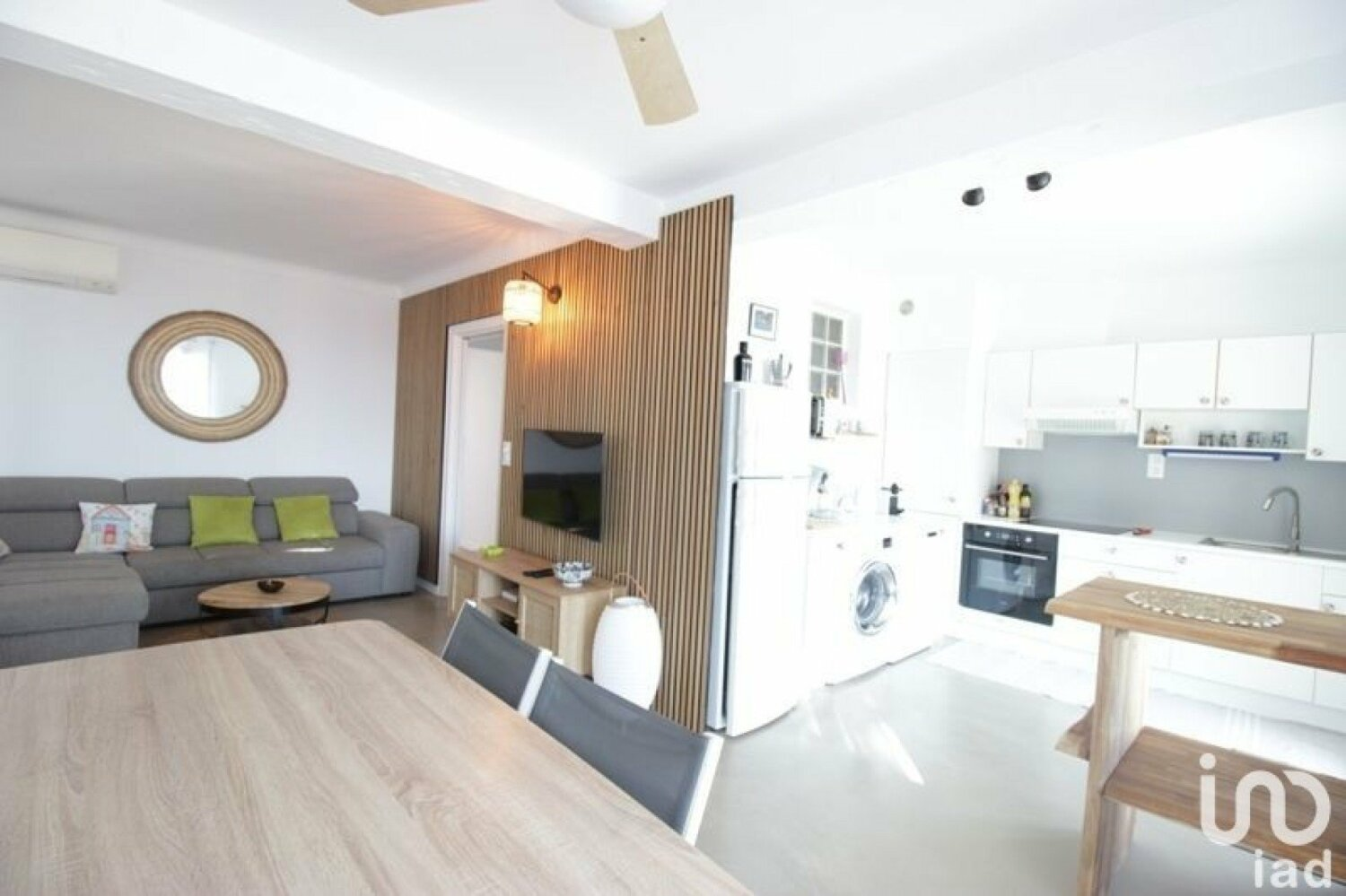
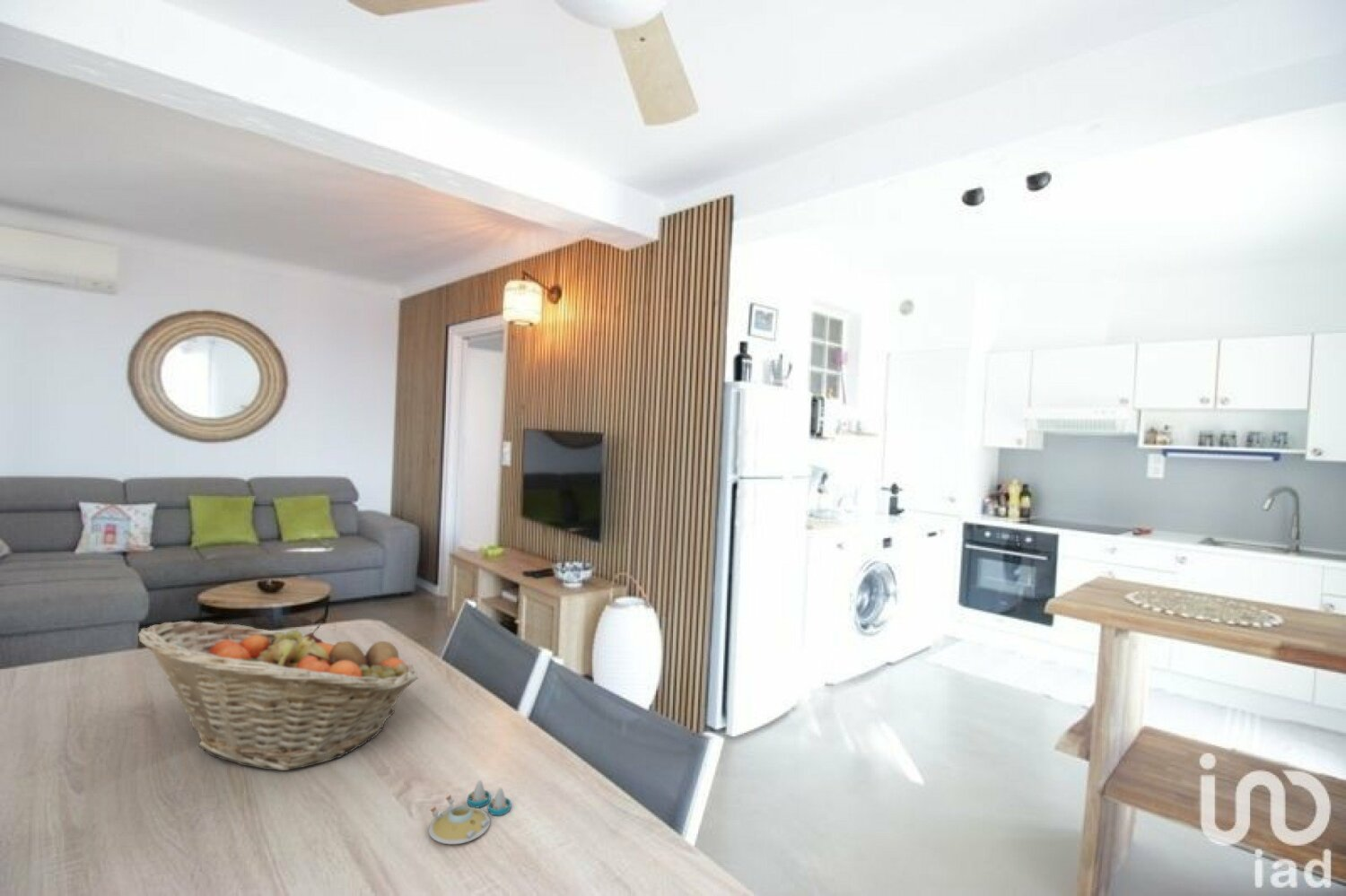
+ fruit basket (285, 674)
+ salt and pepper shaker set (468, 808)
